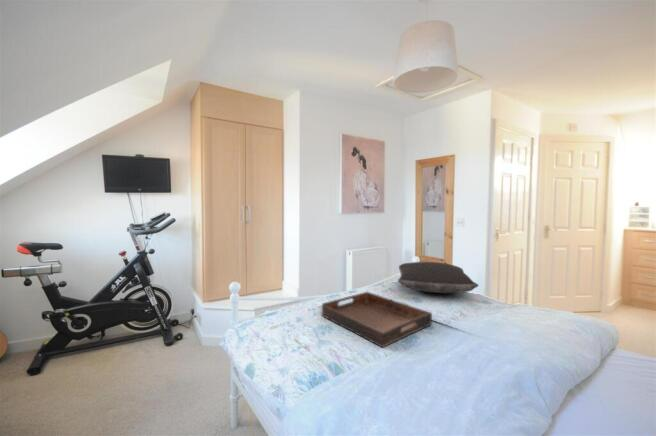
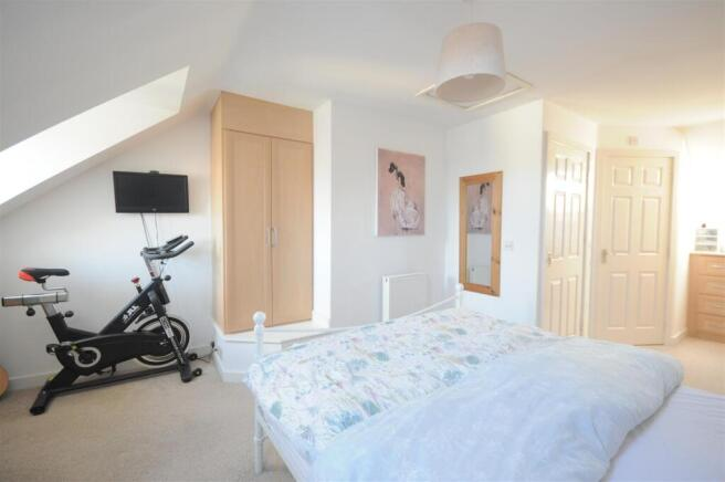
- pillow (432, 276)
- serving tray (373, 314)
